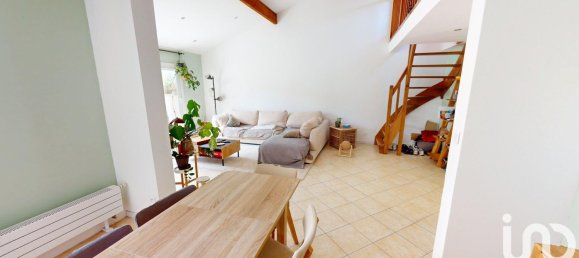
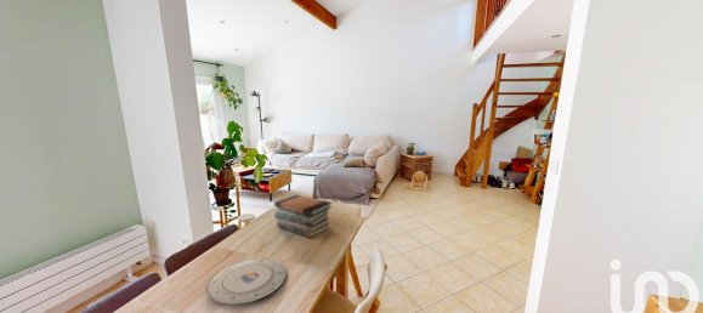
+ plate (248, 279)
+ book stack (302, 214)
